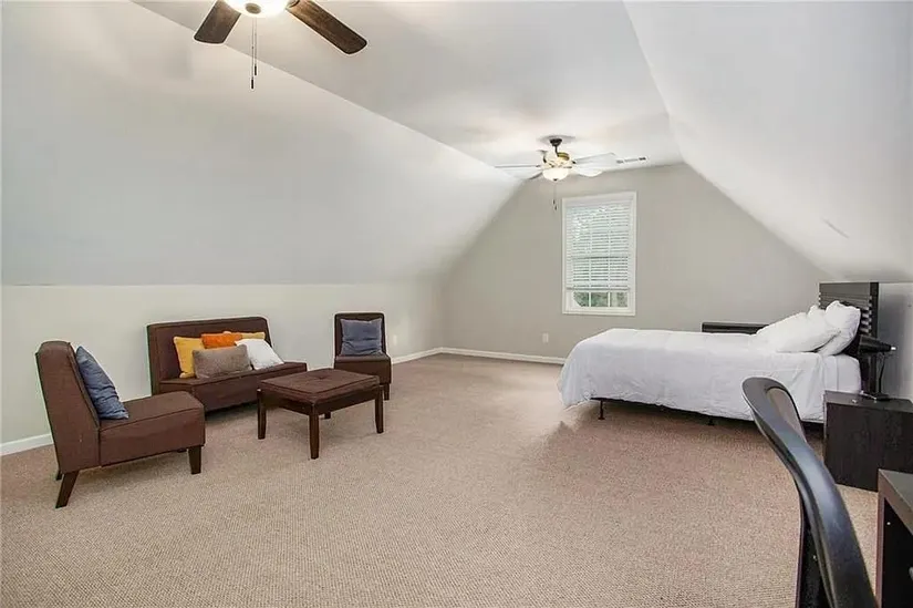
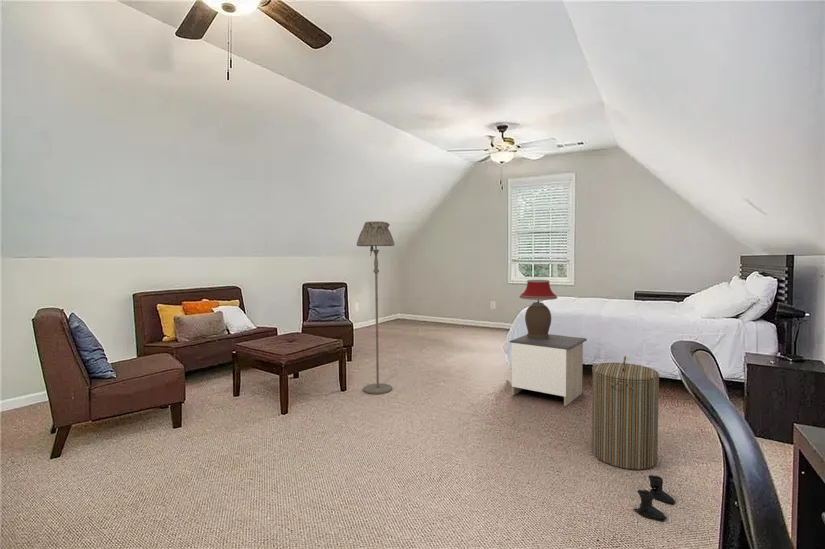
+ nightstand (548, 366)
+ boots (655, 496)
+ table lamp (538, 308)
+ floor lamp (376, 306)
+ laundry hamper (624, 406)
